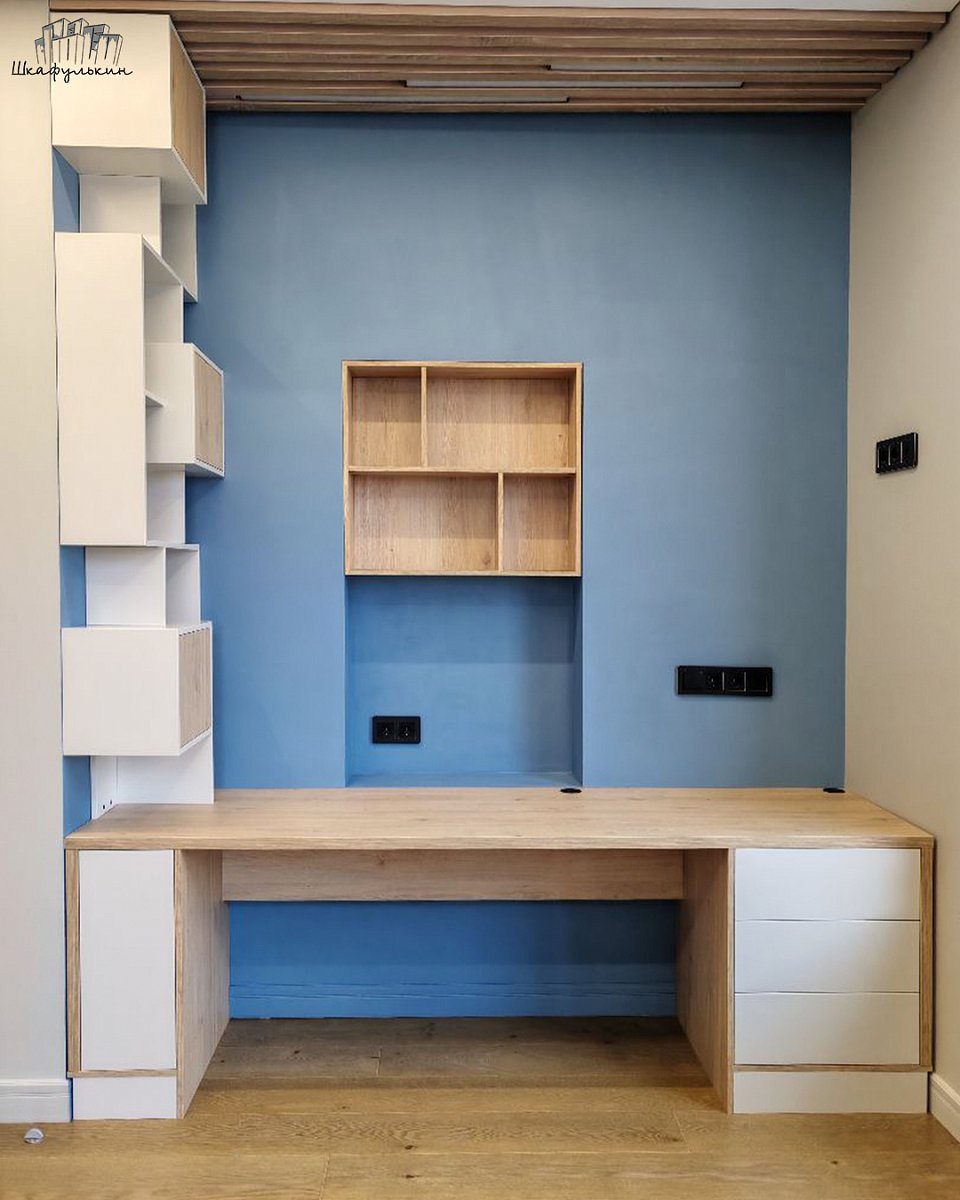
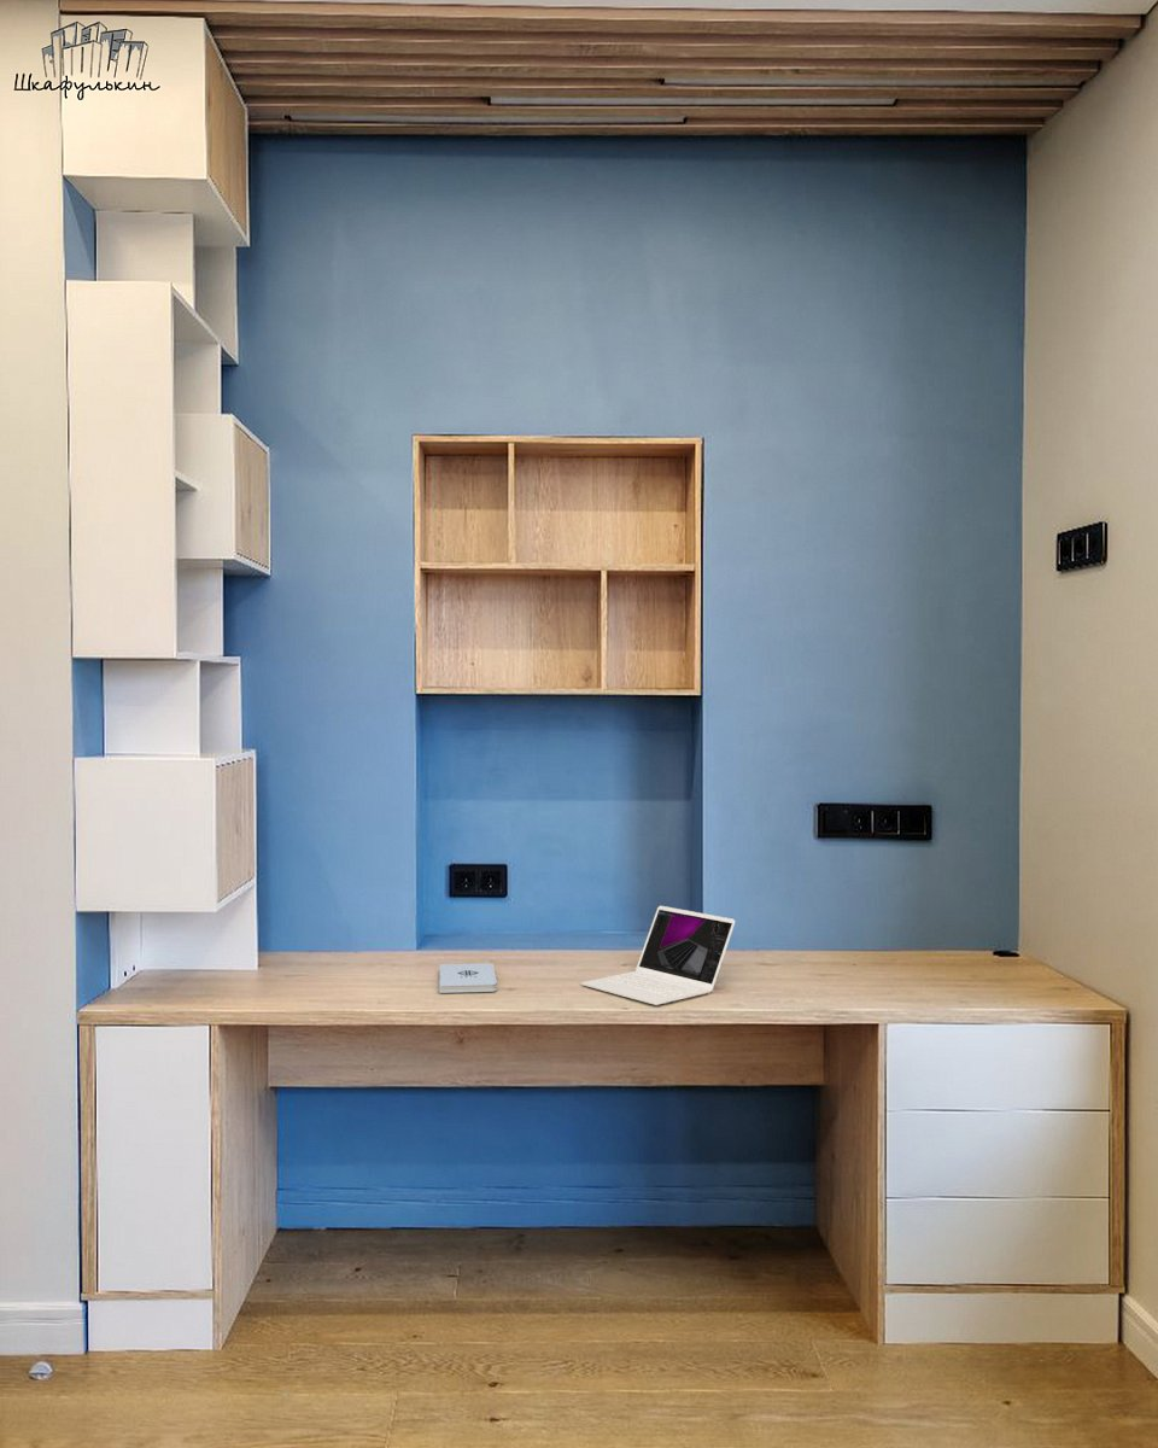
+ notepad (467, 976)
+ laptop (657, 948)
